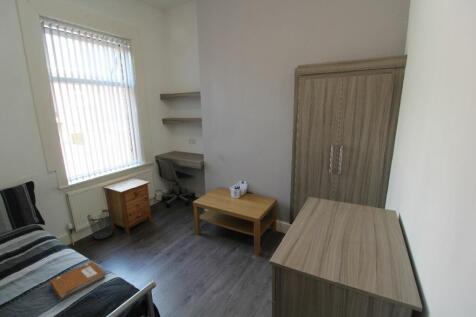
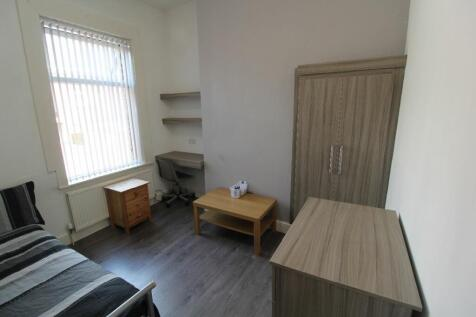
- notebook (79, 277)
- wastebasket (101, 224)
